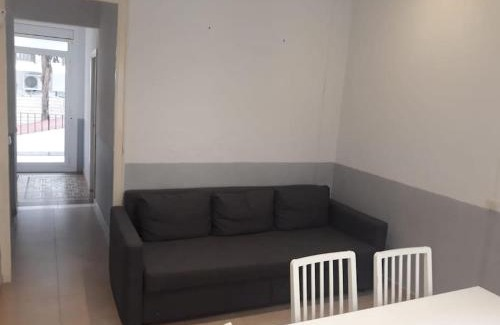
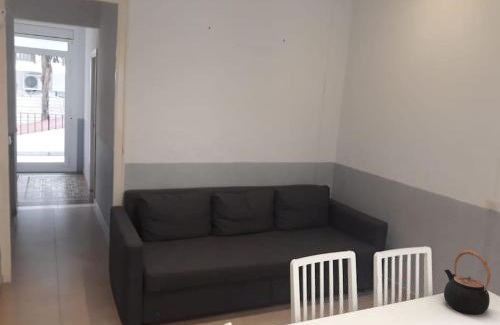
+ teapot (465, 277)
